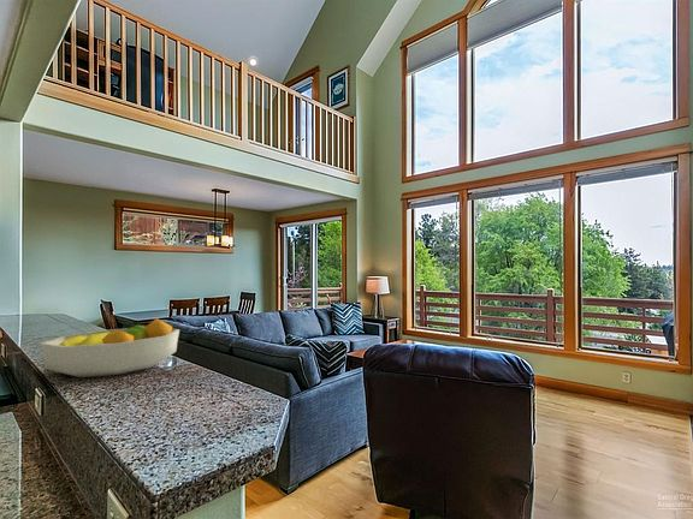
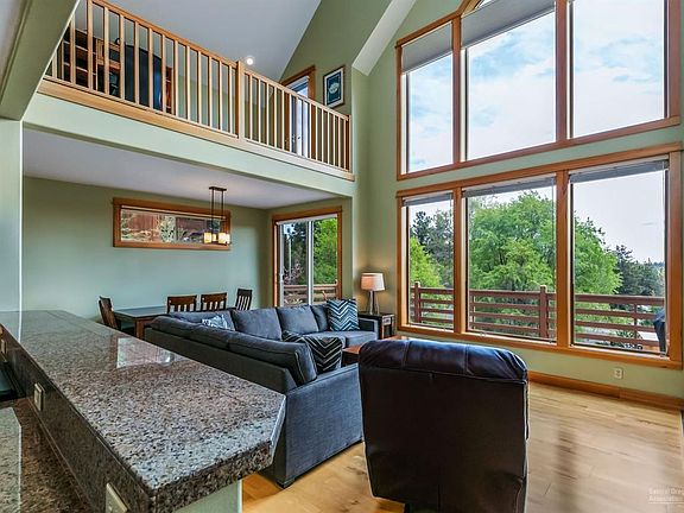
- fruit bowl (116, 344)
